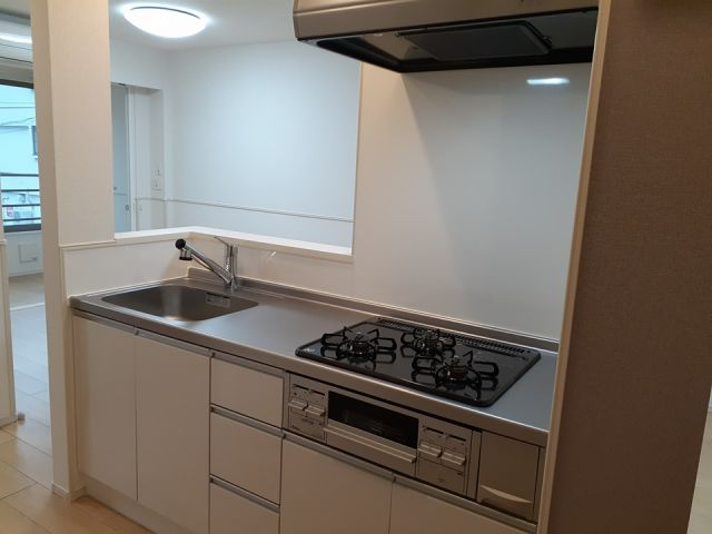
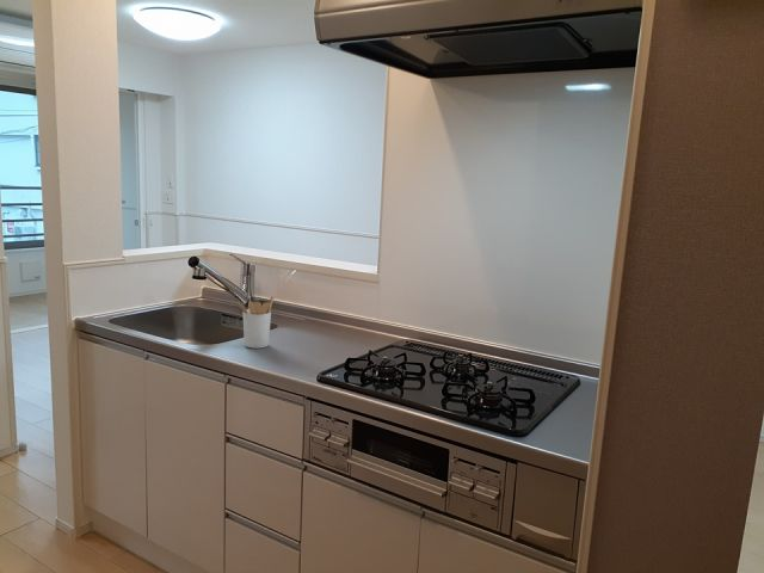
+ utensil holder (257, 321)
